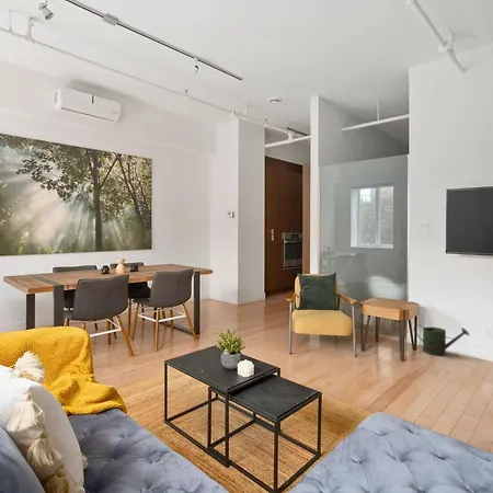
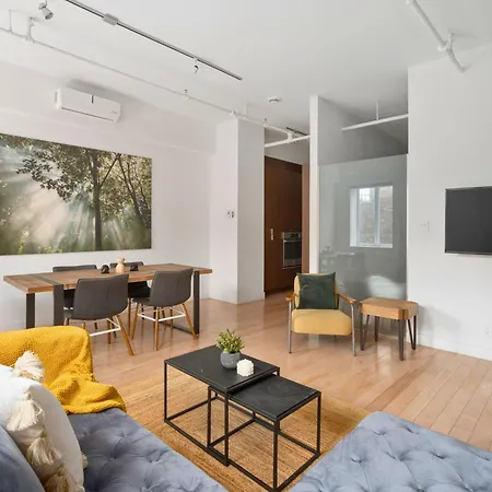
- watering can (439, 339)
